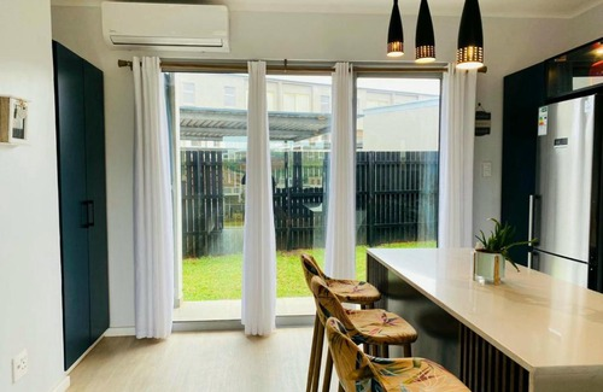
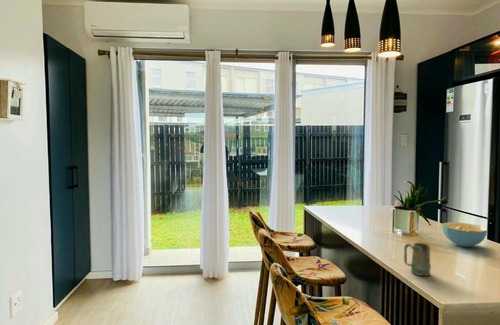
+ mug (416, 258)
+ cereal bowl (463, 235)
